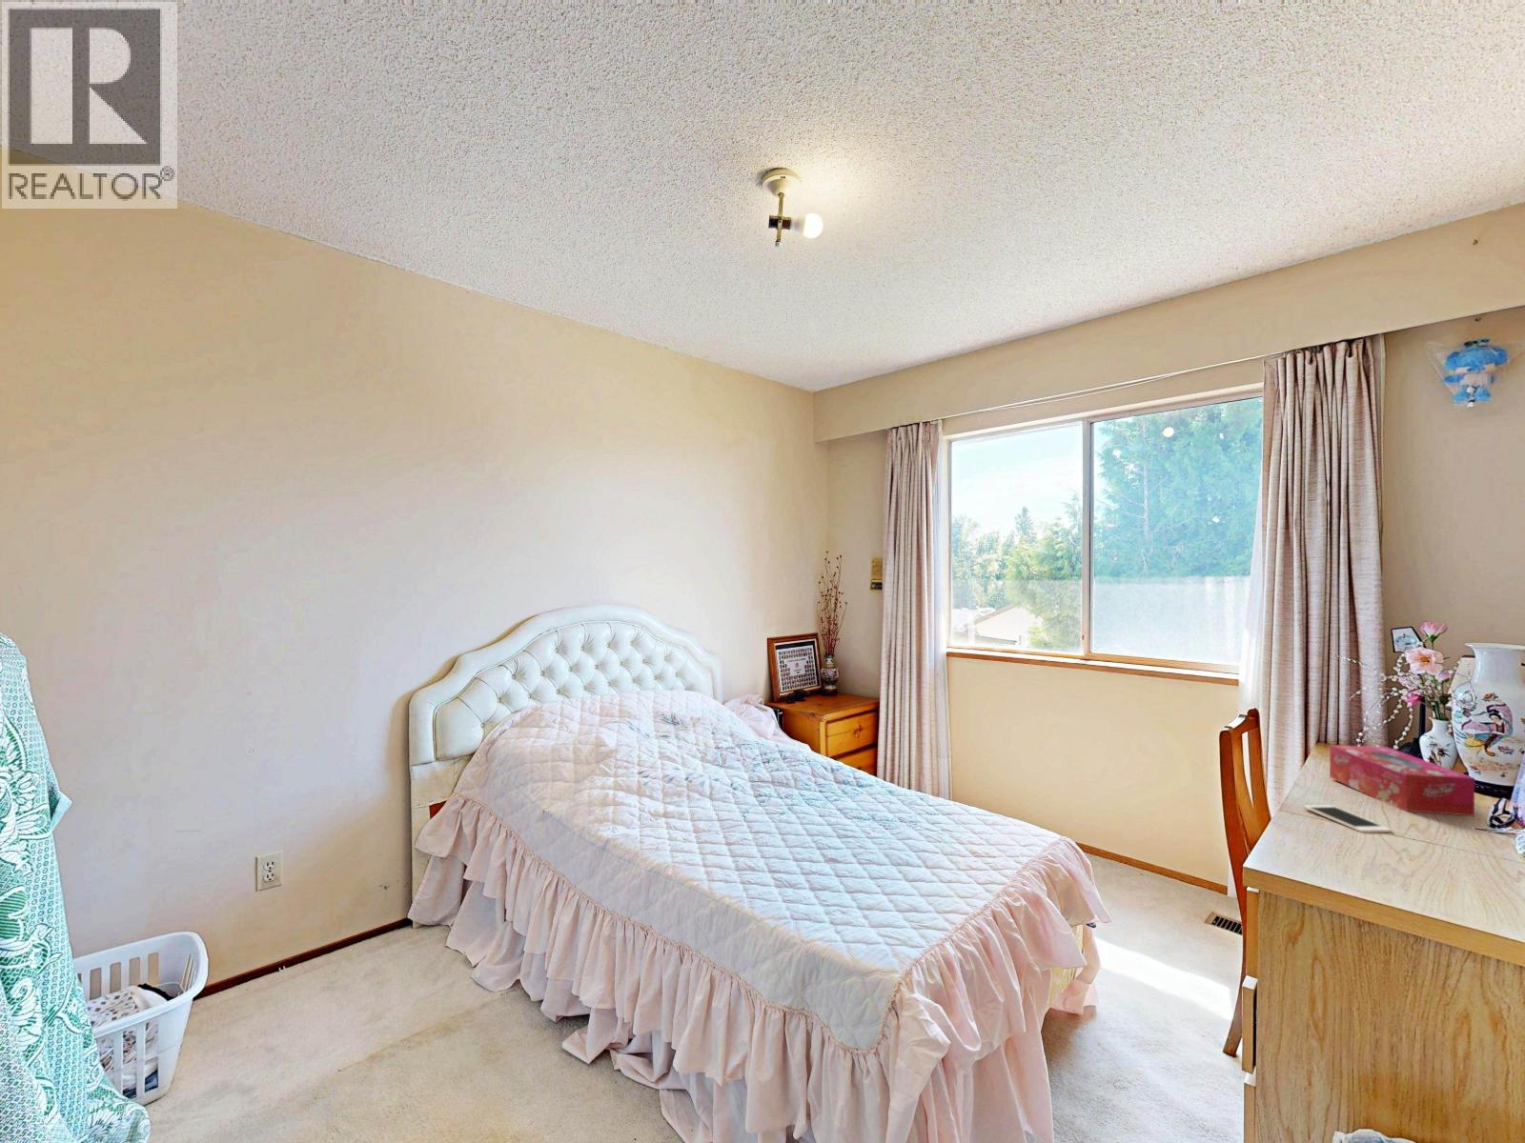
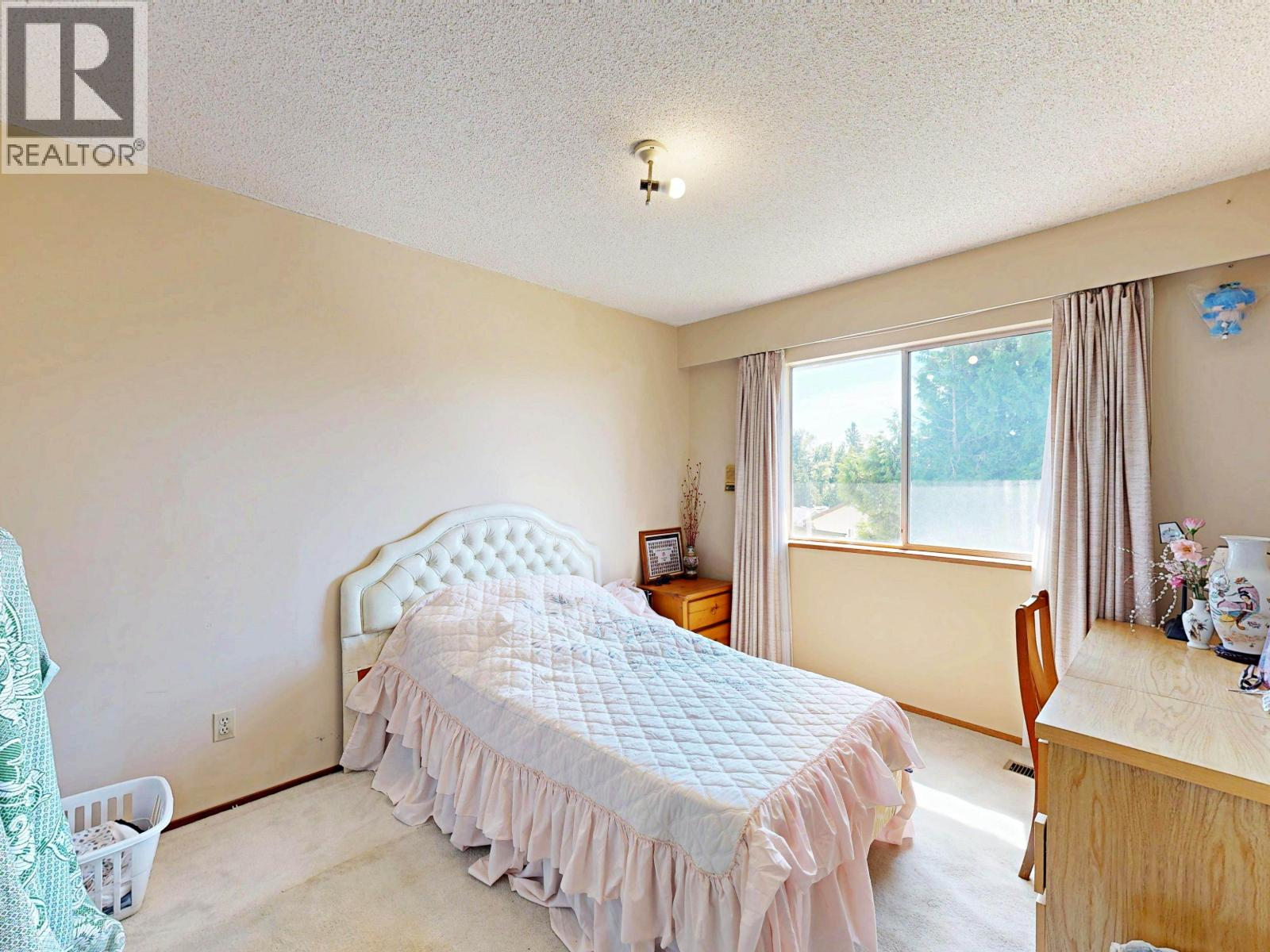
- tissue box (1395, 777)
- cell phone (1345, 818)
